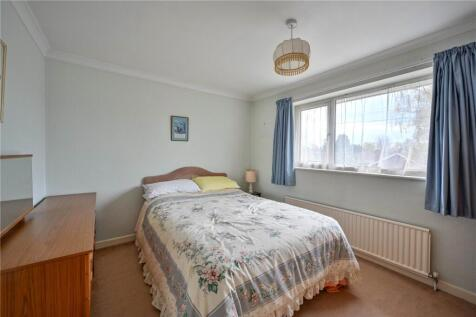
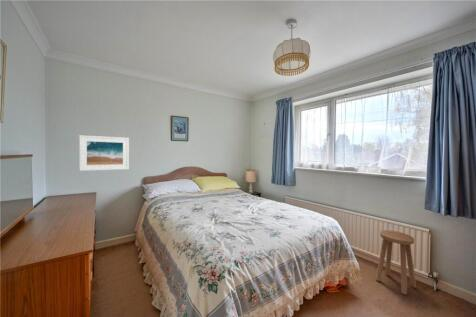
+ stool (400, 259)
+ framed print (105, 153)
